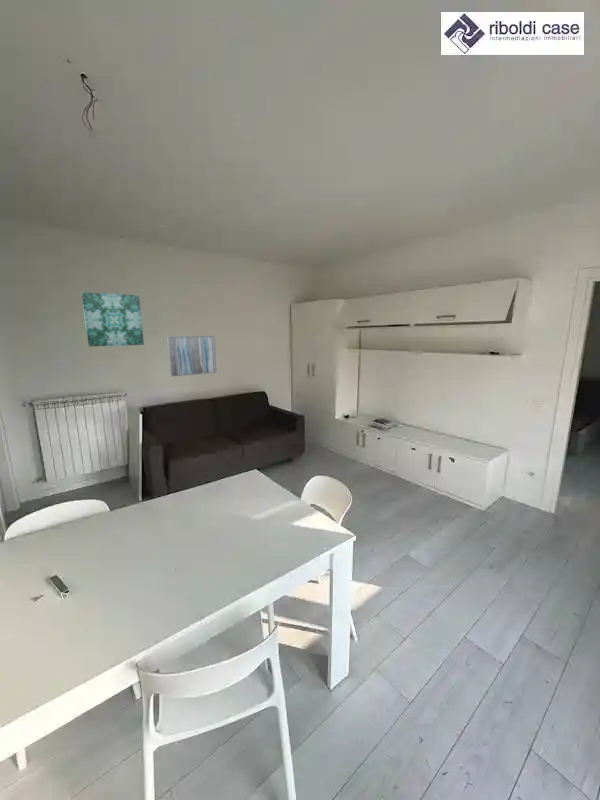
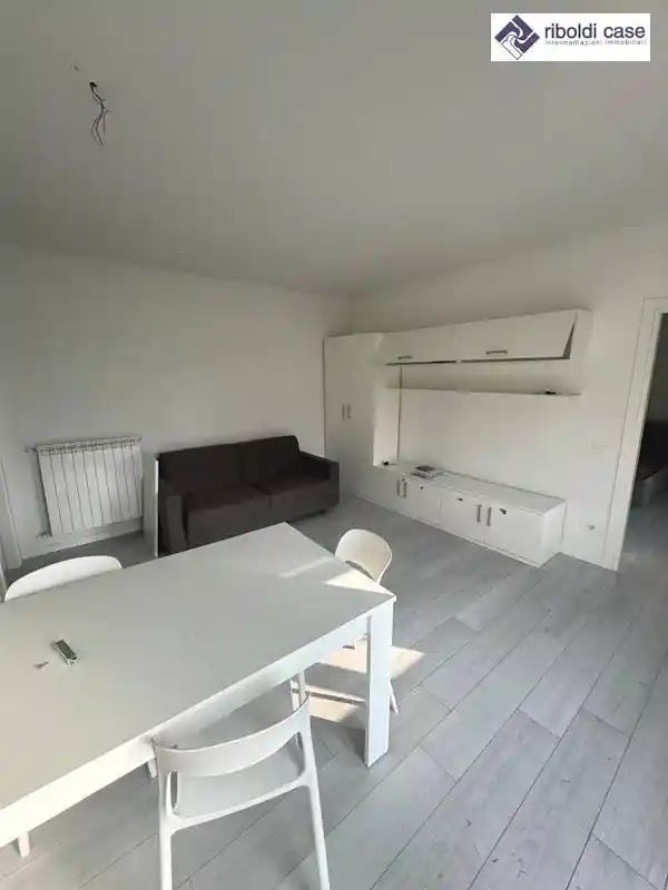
- wall art (192, 355)
- wall art (114, 320)
